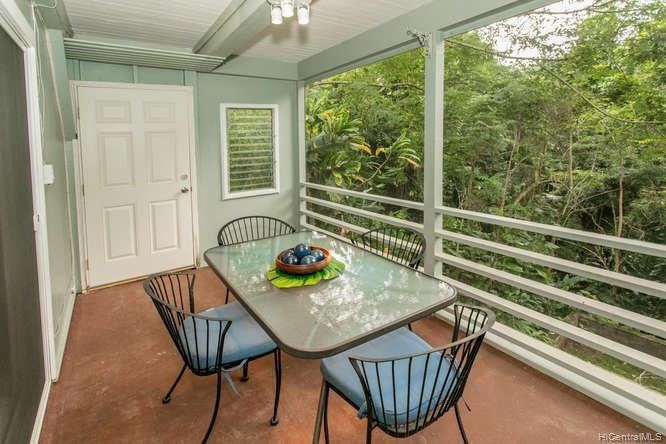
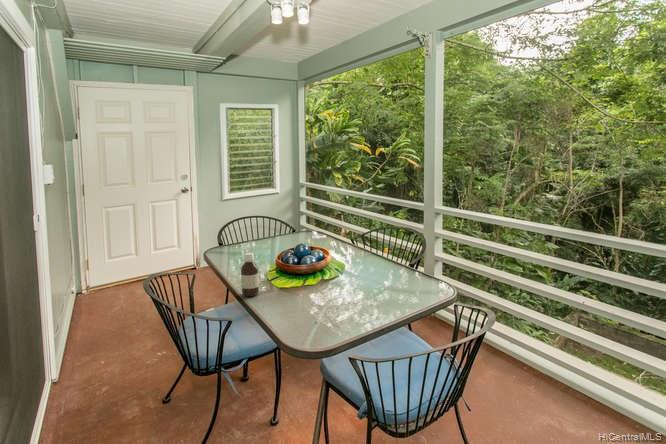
+ bottle (249, 274)
